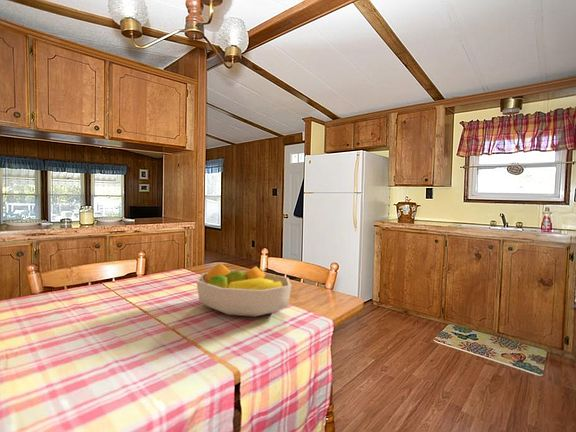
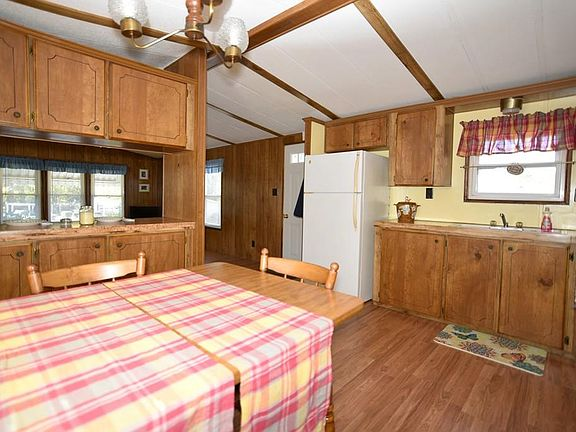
- fruit bowl (243, 286)
